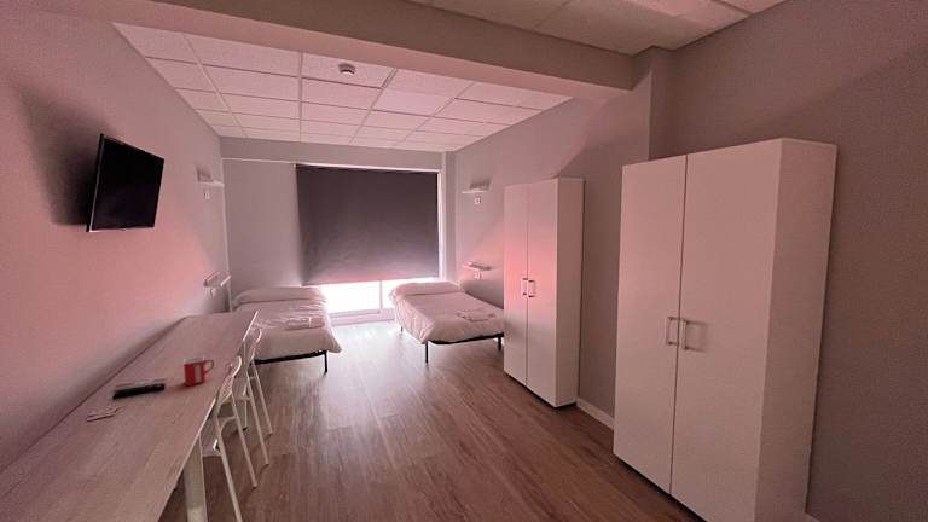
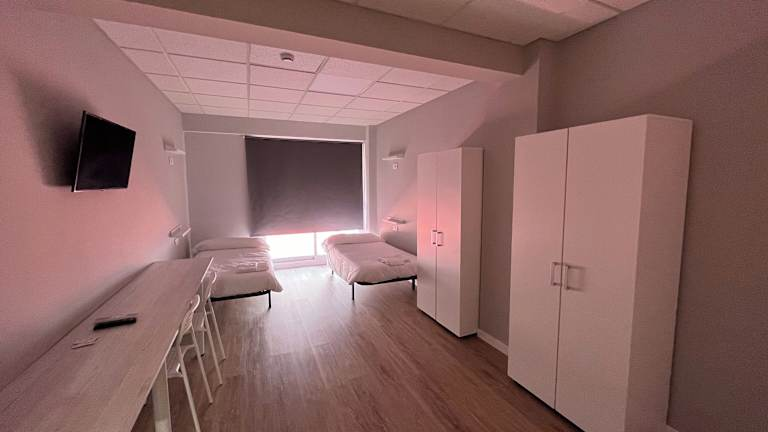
- mug (198, 370)
